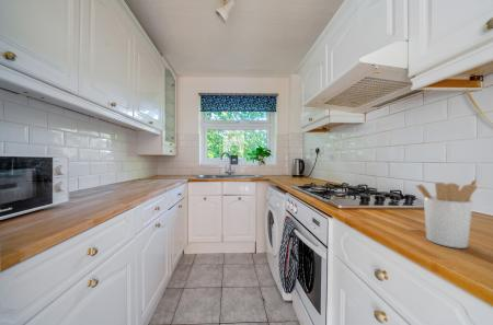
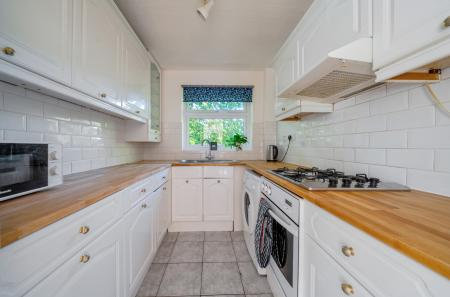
- utensil holder (448, 211)
